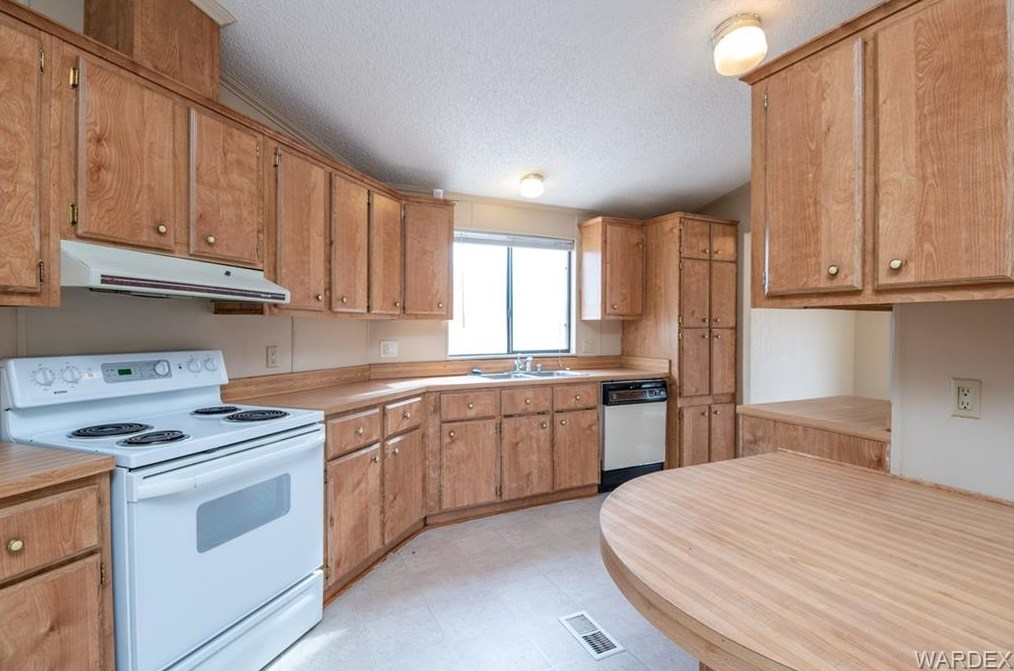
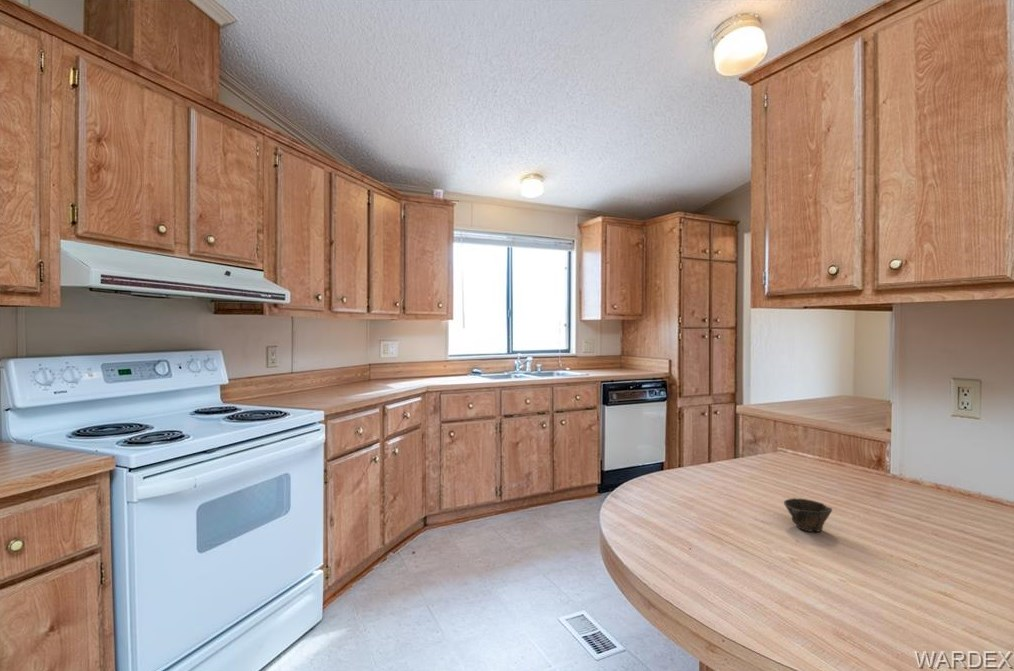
+ cup (805, 516)
